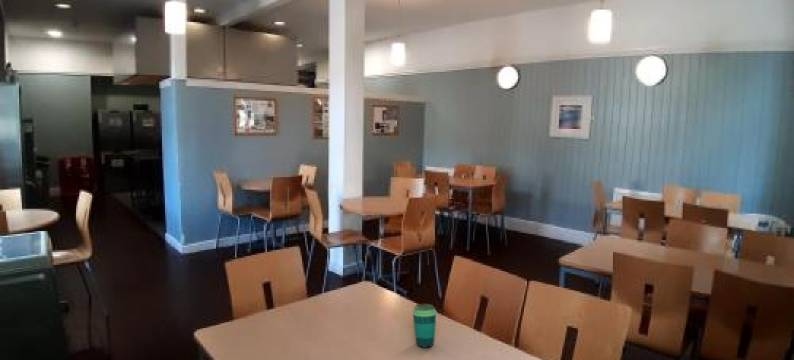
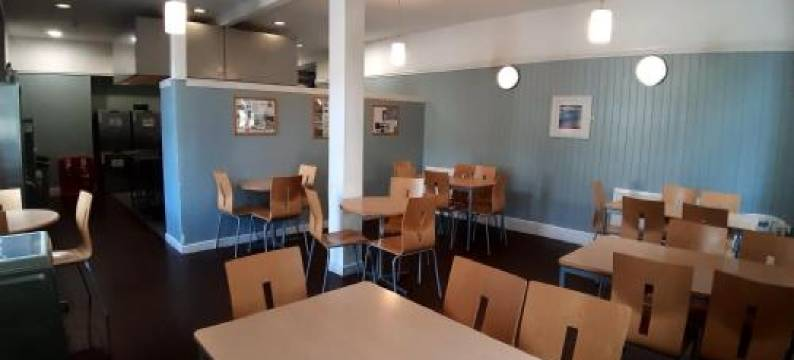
- cup (424, 324)
